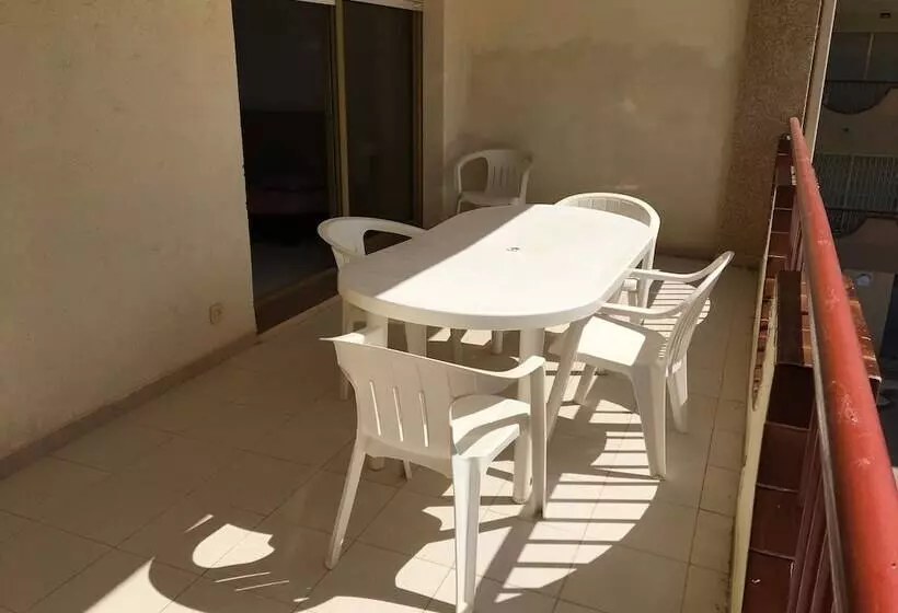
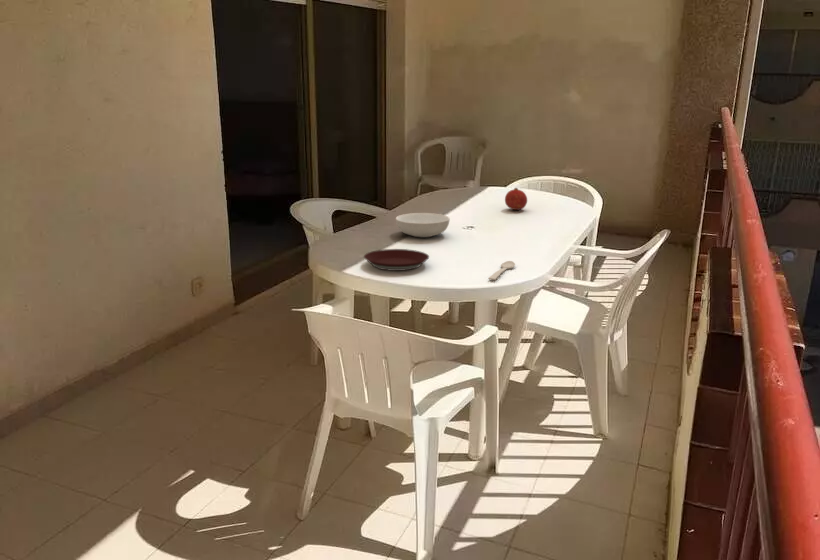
+ serving bowl (422, 226)
+ plate (396, 260)
+ spoon (502, 270)
+ fruit (516, 198)
